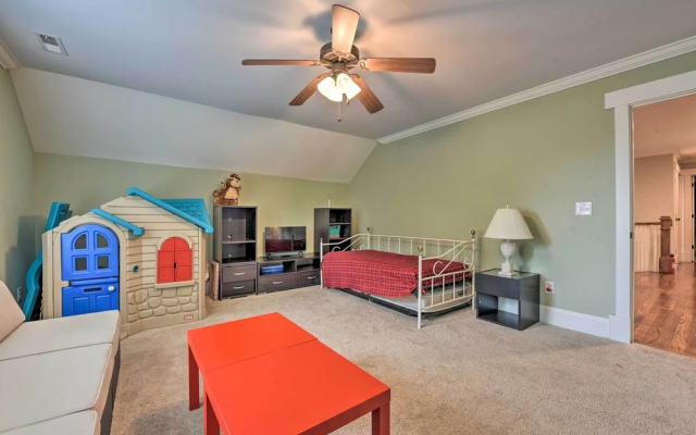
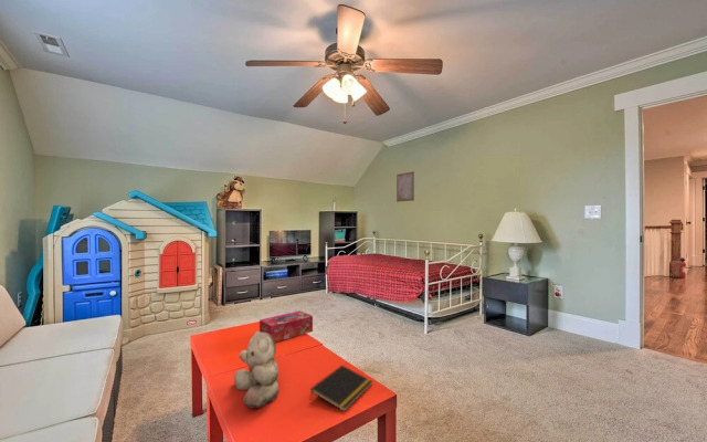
+ teddy bear (251, 365)
+ notepad (342, 386)
+ wall art (404, 187)
+ tissue box (286, 325)
